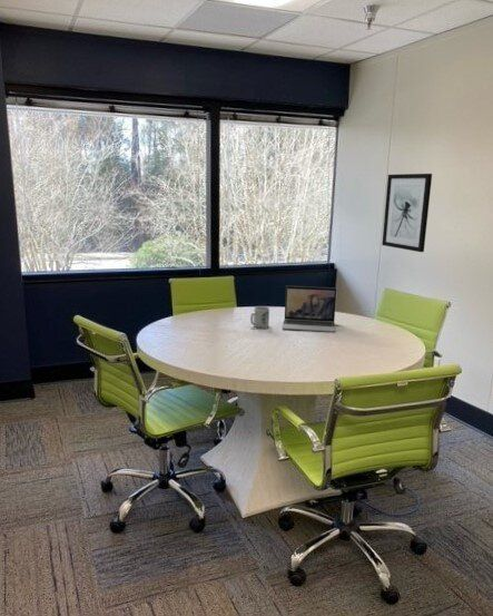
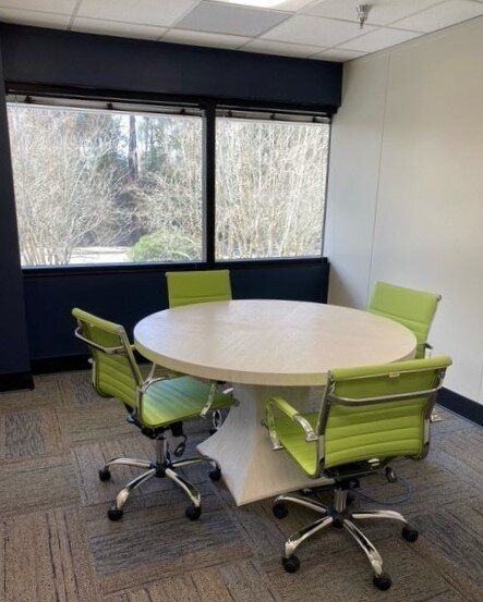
- laptop (309, 309)
- wall art (405, 212)
- mug (258, 317)
